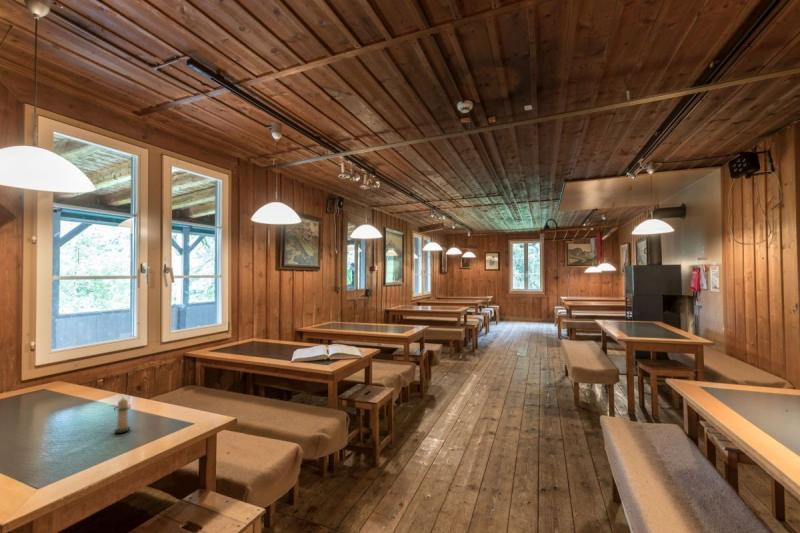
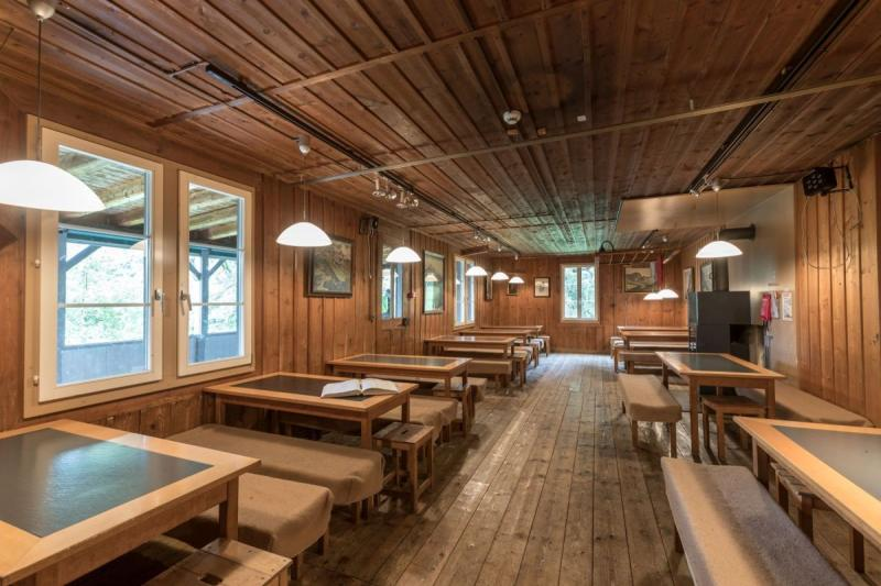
- candle (122, 413)
